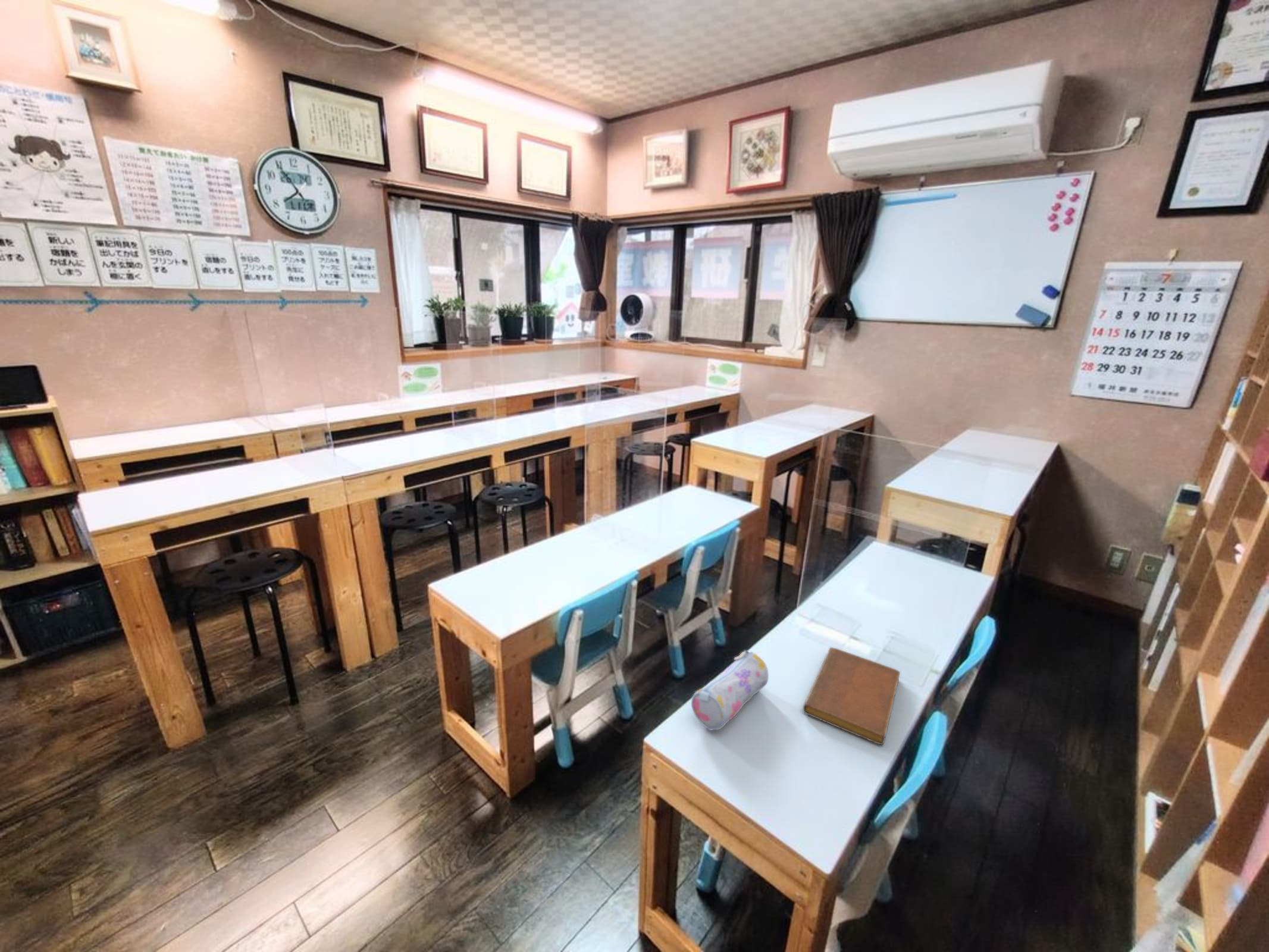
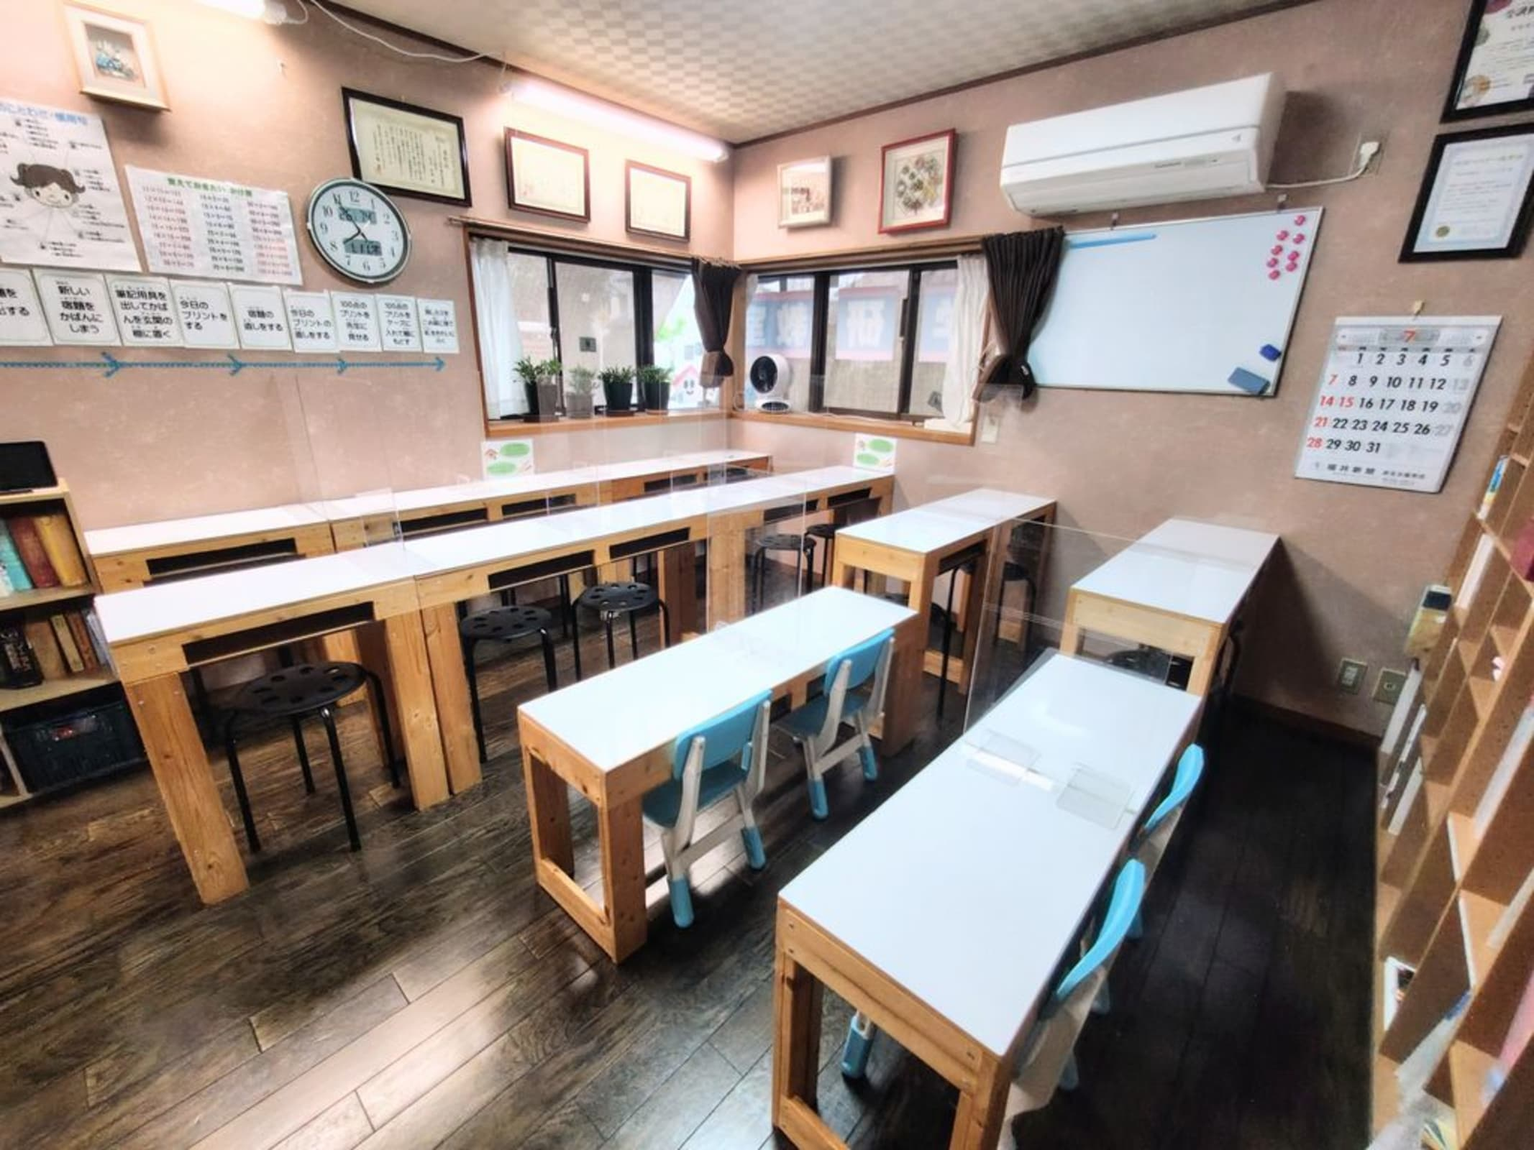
- pencil case (731, 688)
- notebook (853, 690)
